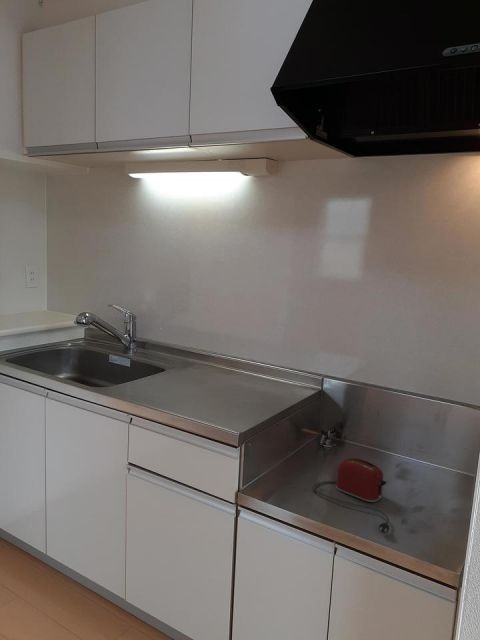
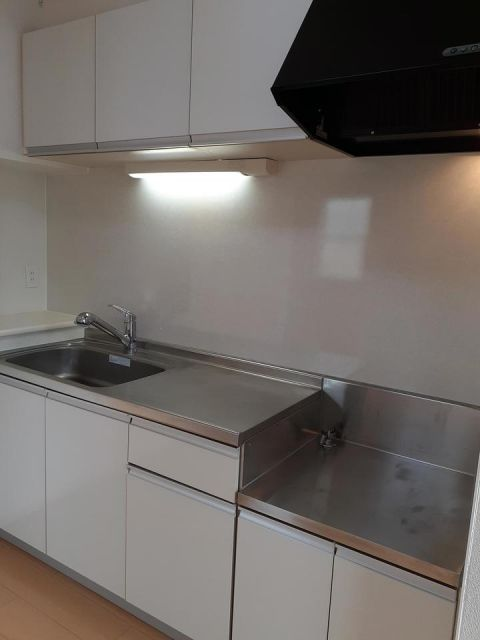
- toaster (358, 486)
